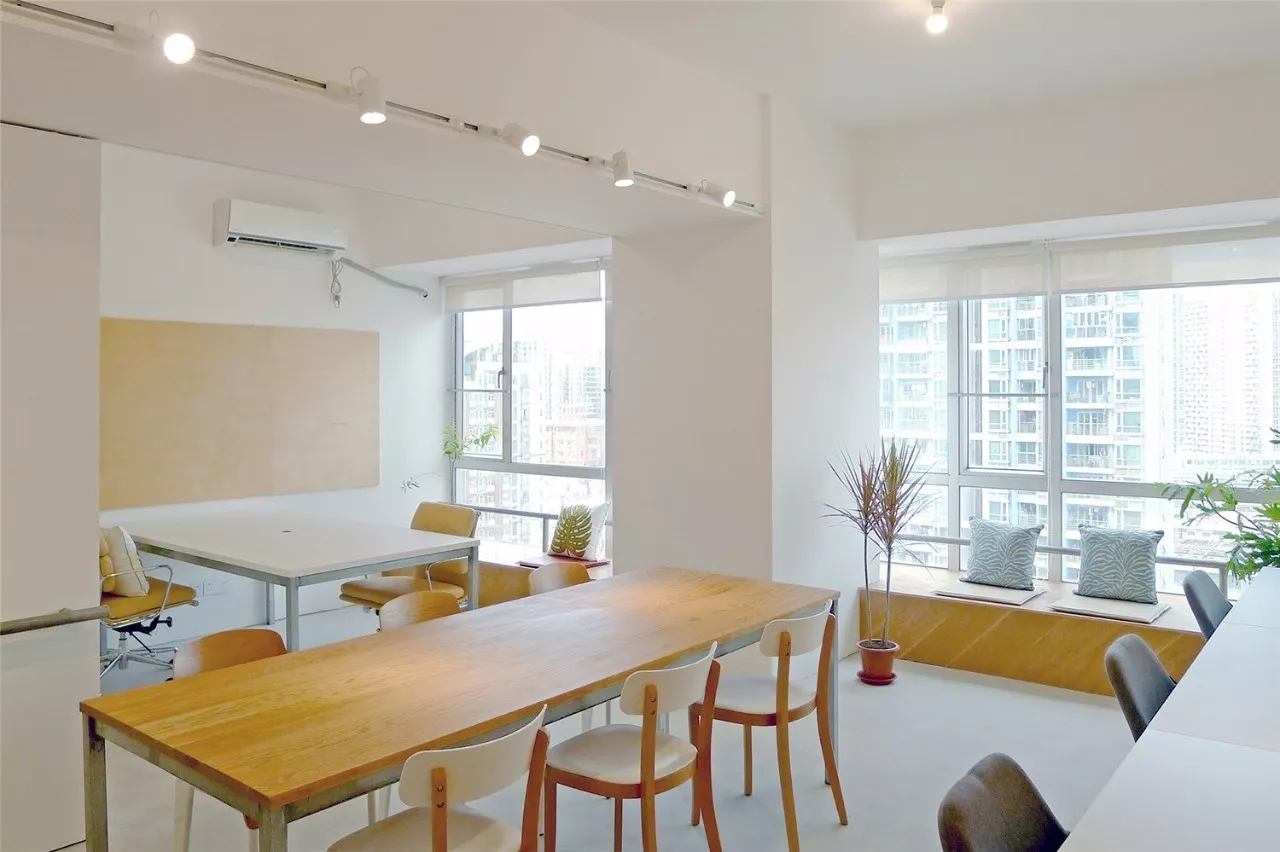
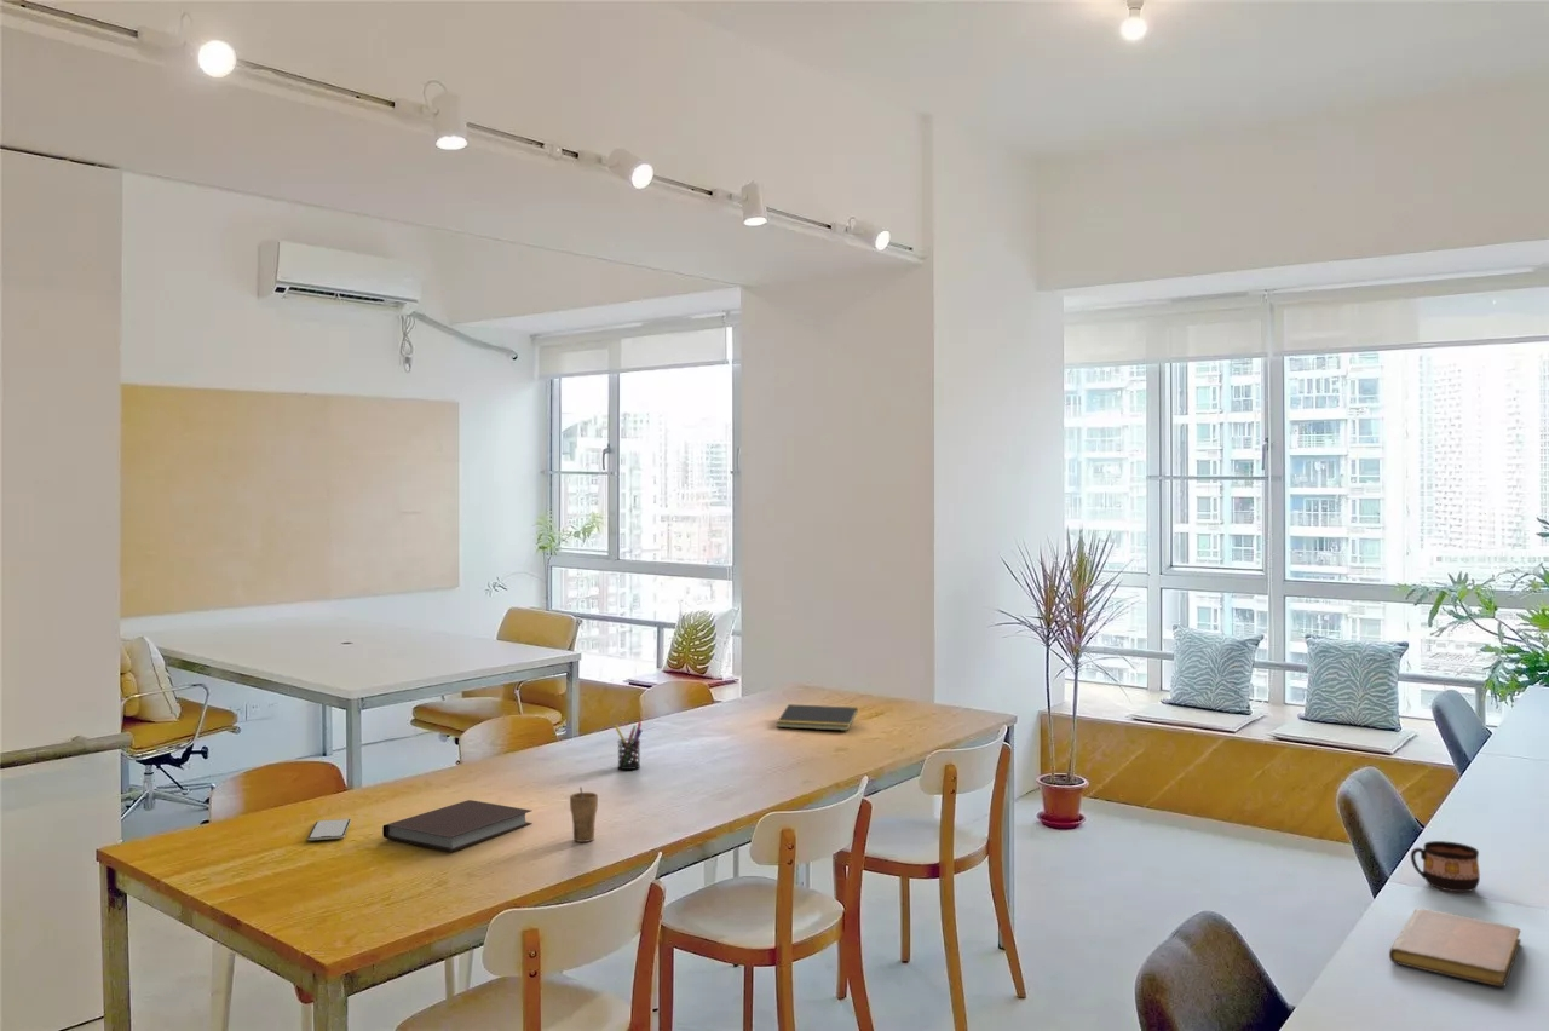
+ smartphone (329, 829)
+ notebook (1456, 944)
+ notepad (817, 716)
+ notebook (459, 823)
+ cup (583, 811)
+ pen holder (630, 743)
+ cup (1447, 866)
